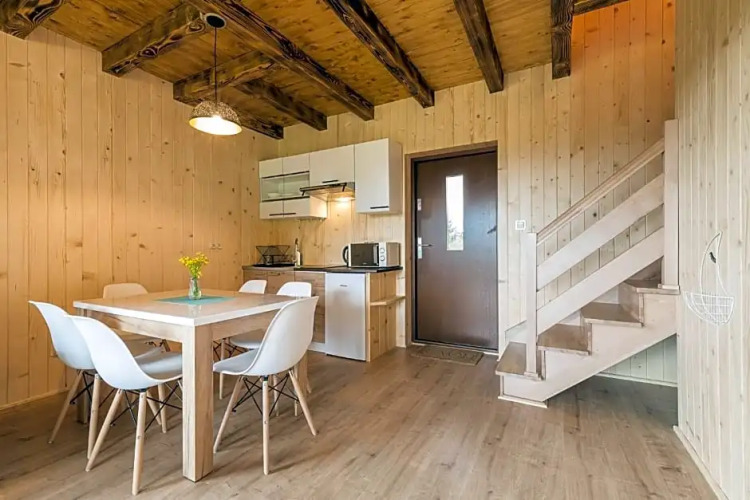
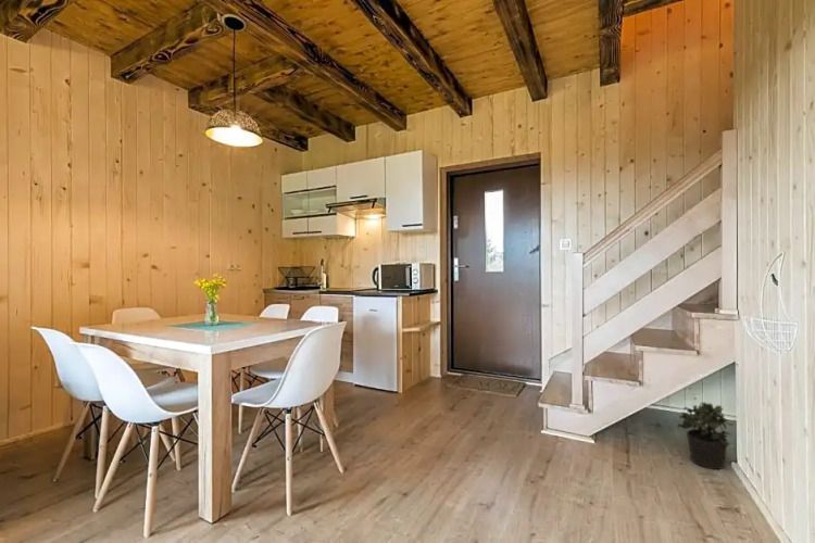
+ potted plant (705, 432)
